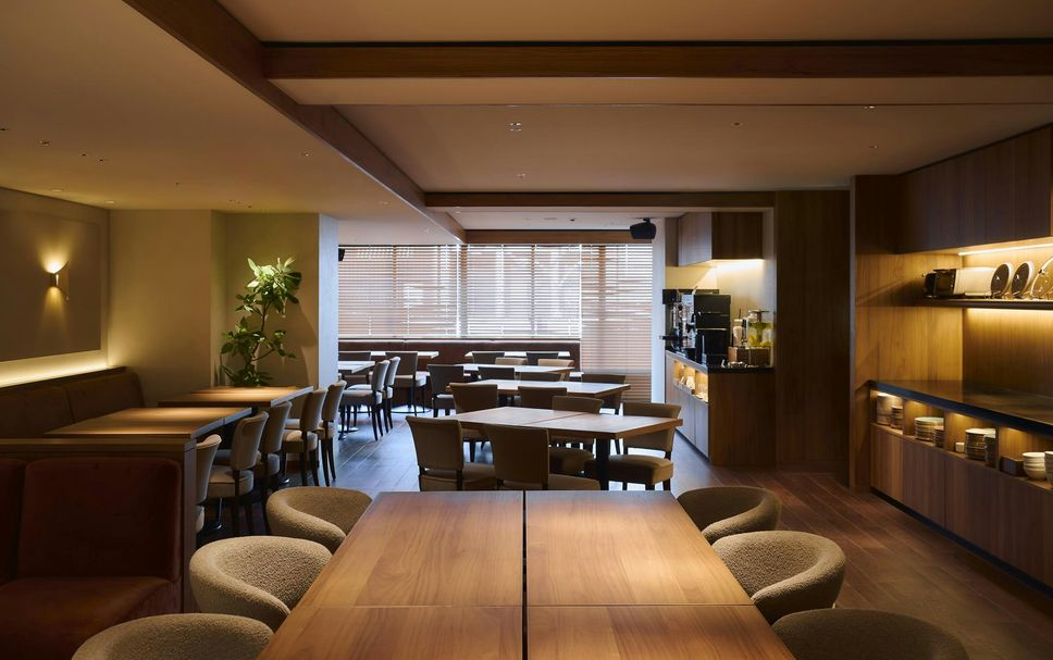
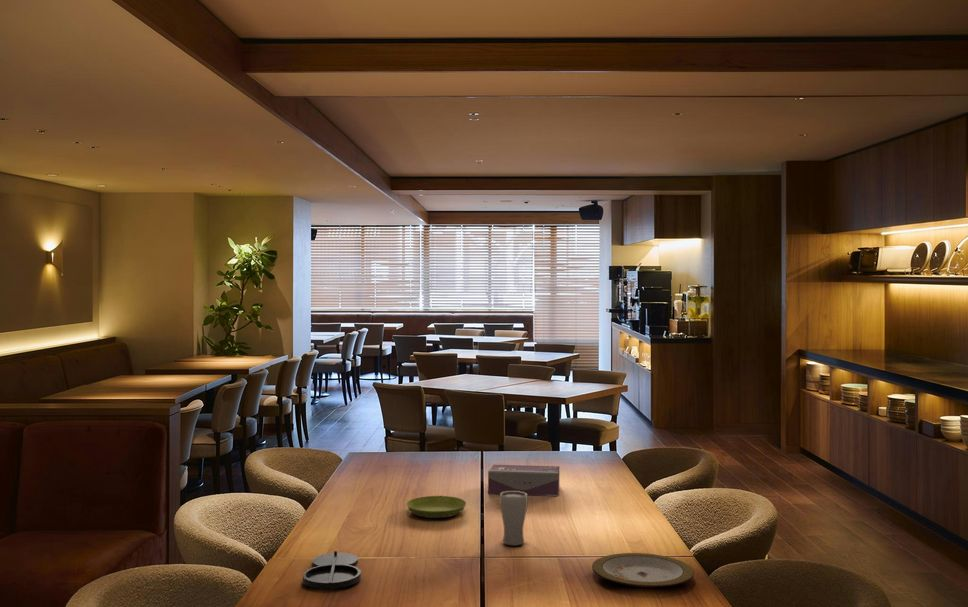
+ drinking glass (513, 518)
+ tissue box (524, 479)
+ saucer (436, 507)
+ plate (642, 572)
+ plate (333, 566)
